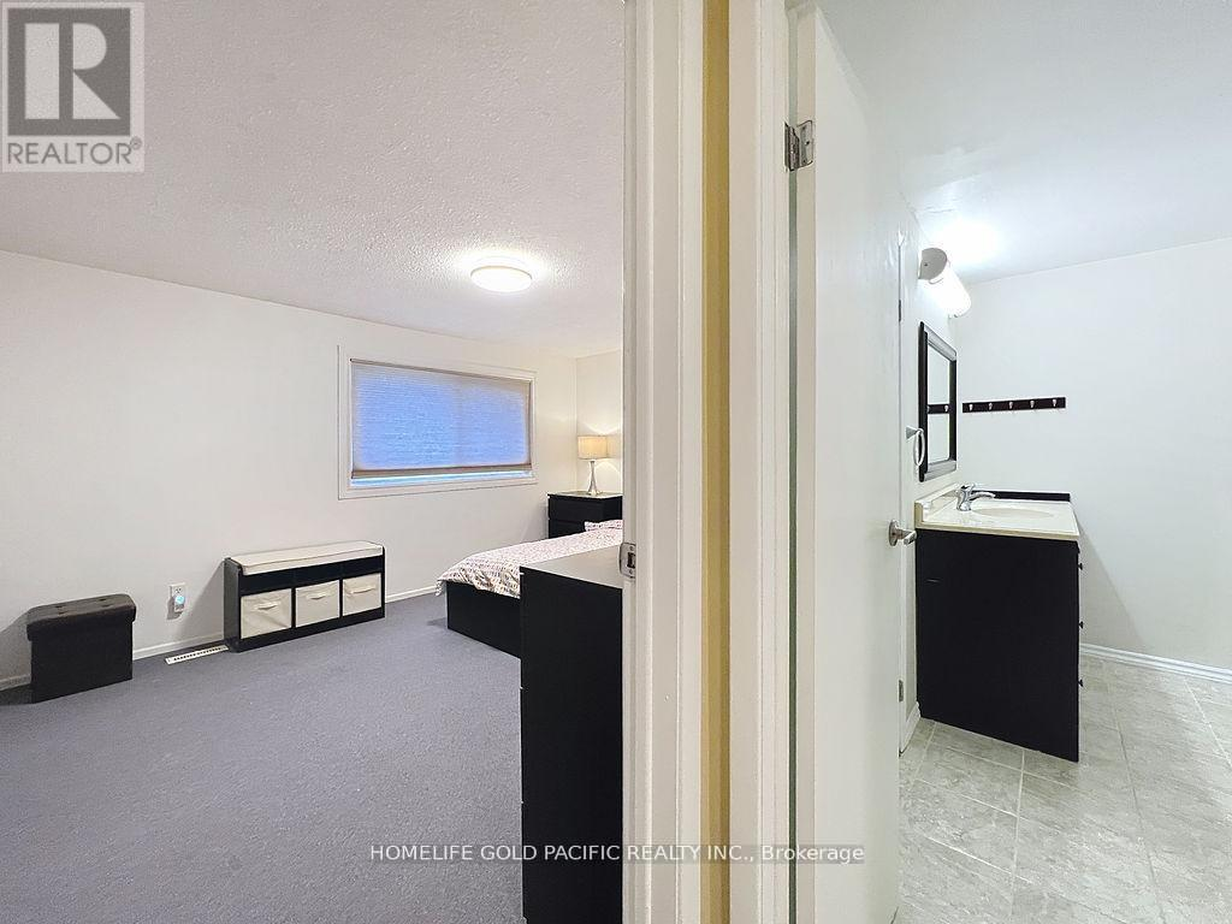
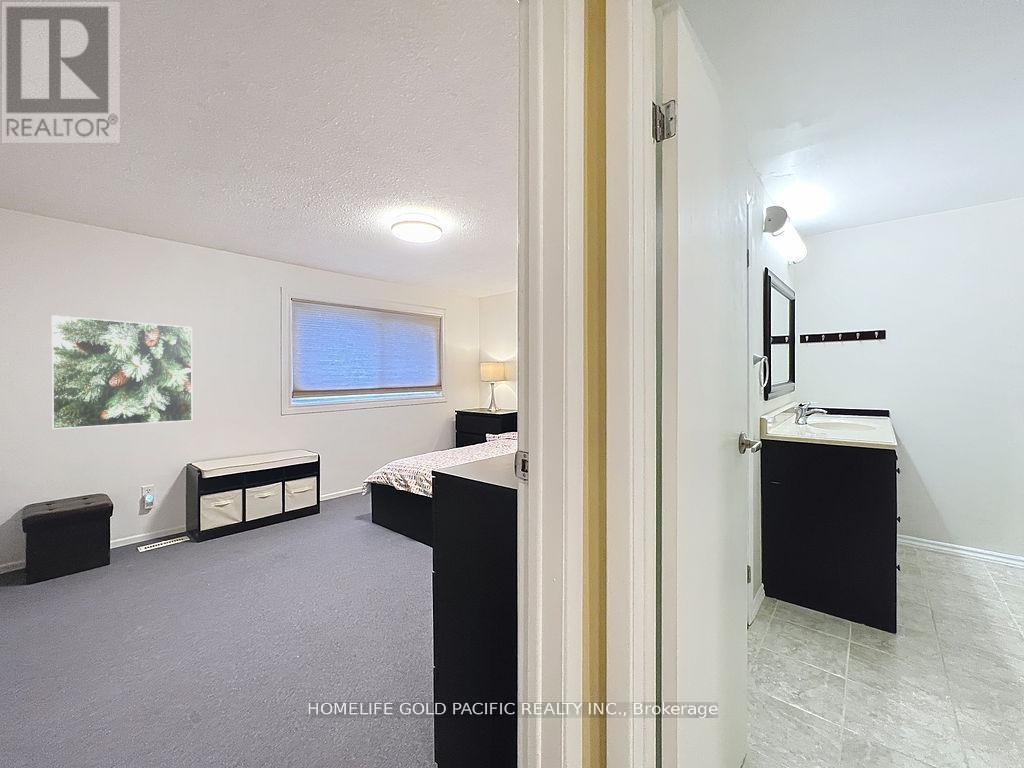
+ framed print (128, 373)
